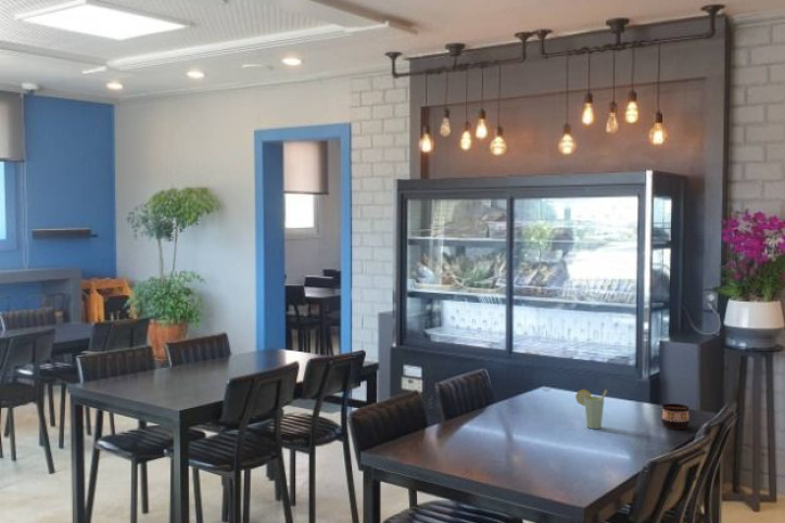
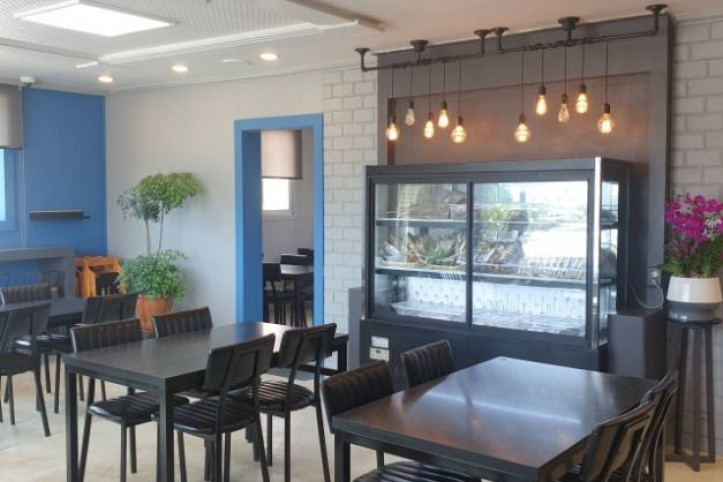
- cup (591, 407)
- cup (675, 416)
